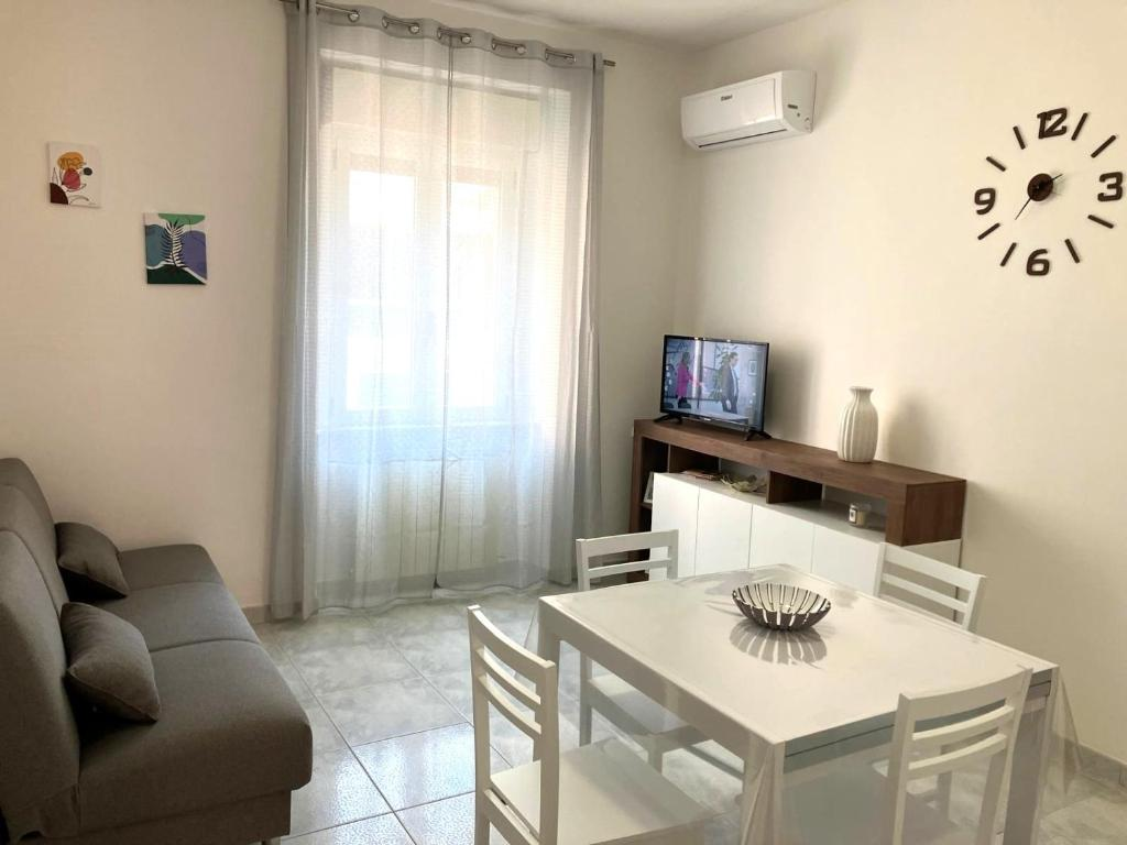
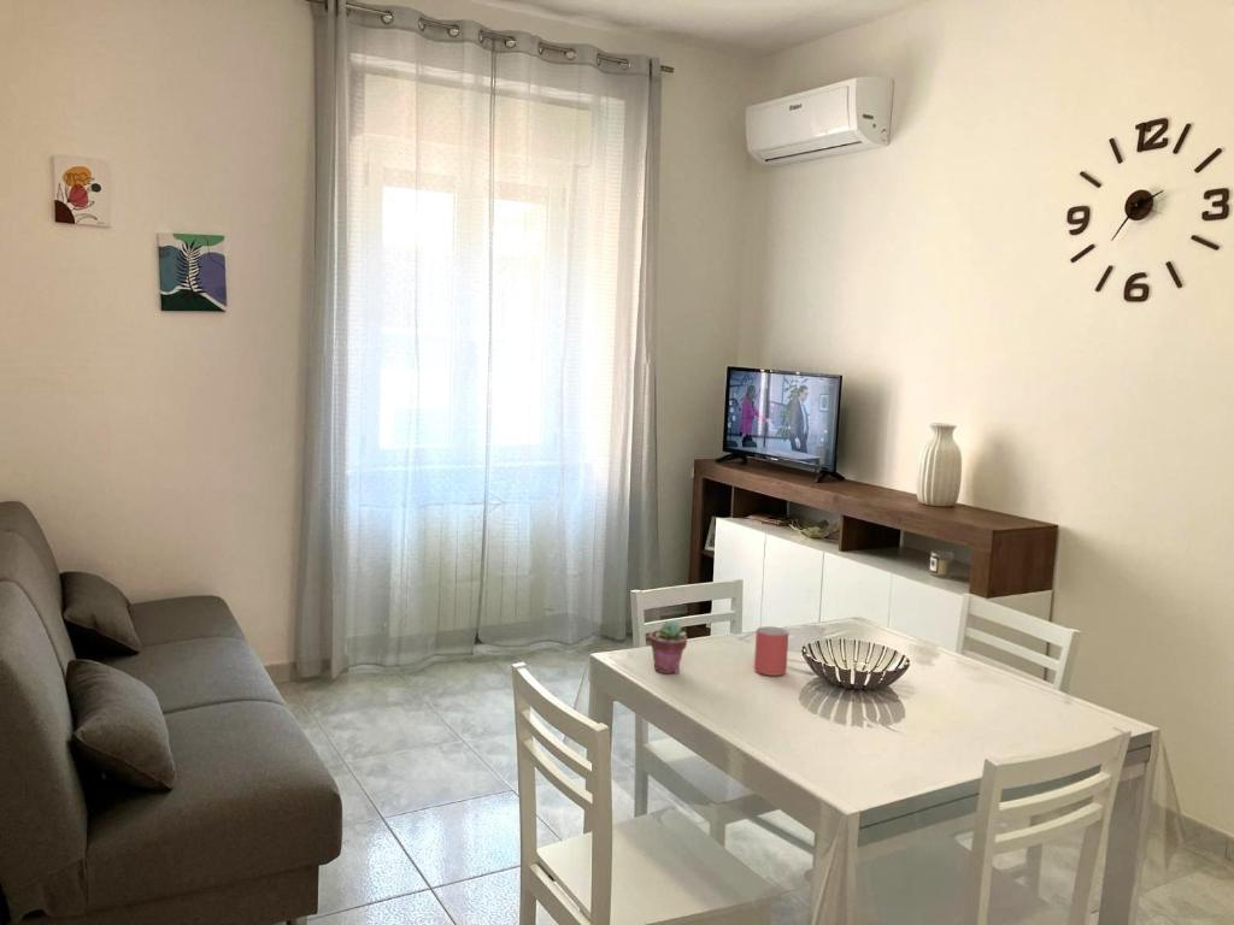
+ potted succulent (668, 646)
+ mug (769, 648)
